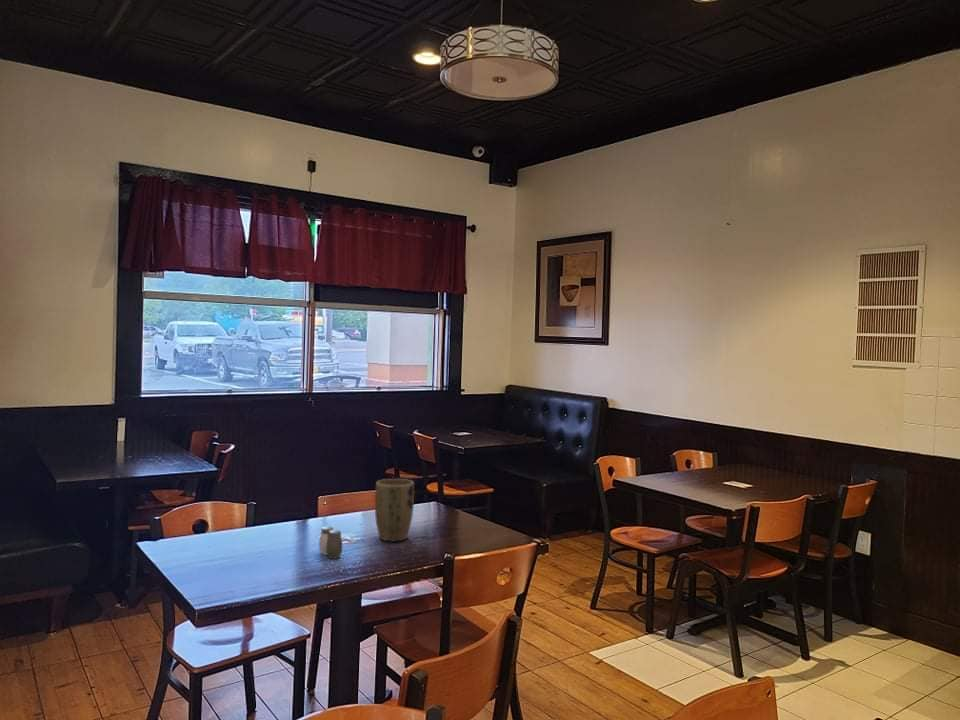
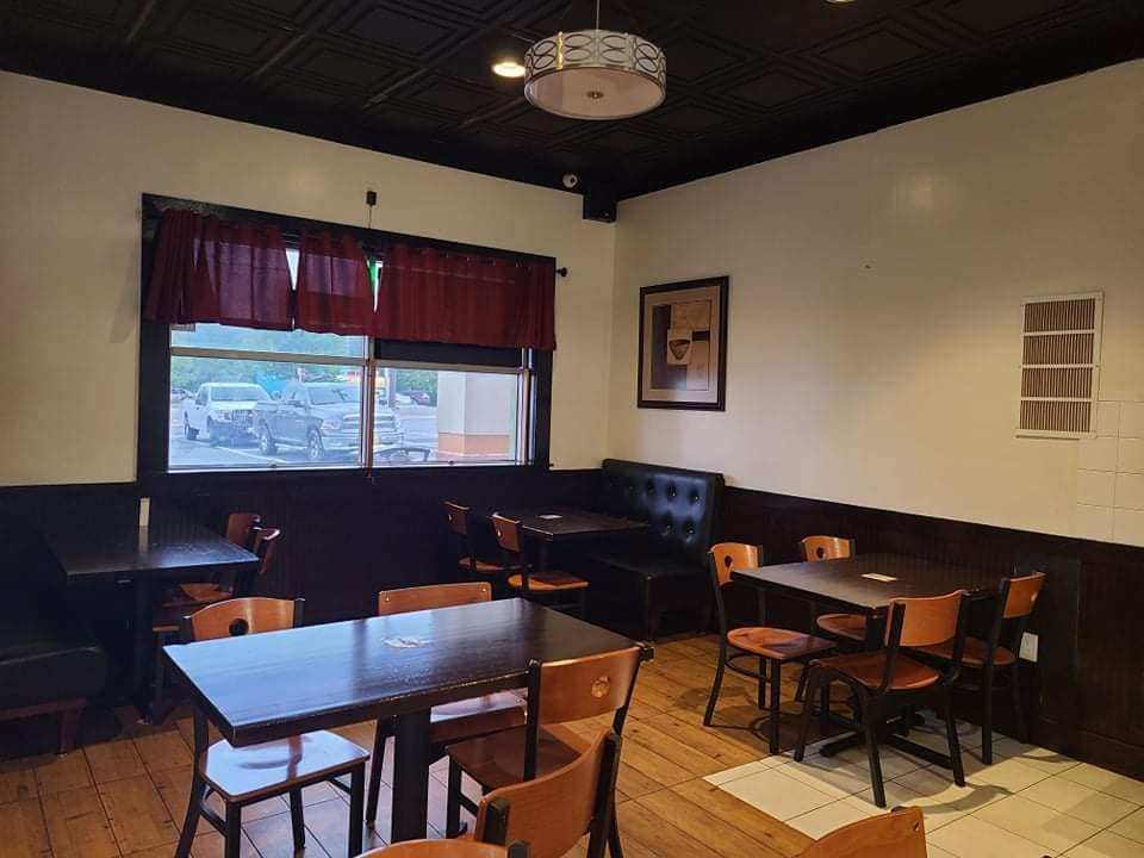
- plant pot (394, 510)
- salt and pepper shaker (330, 542)
